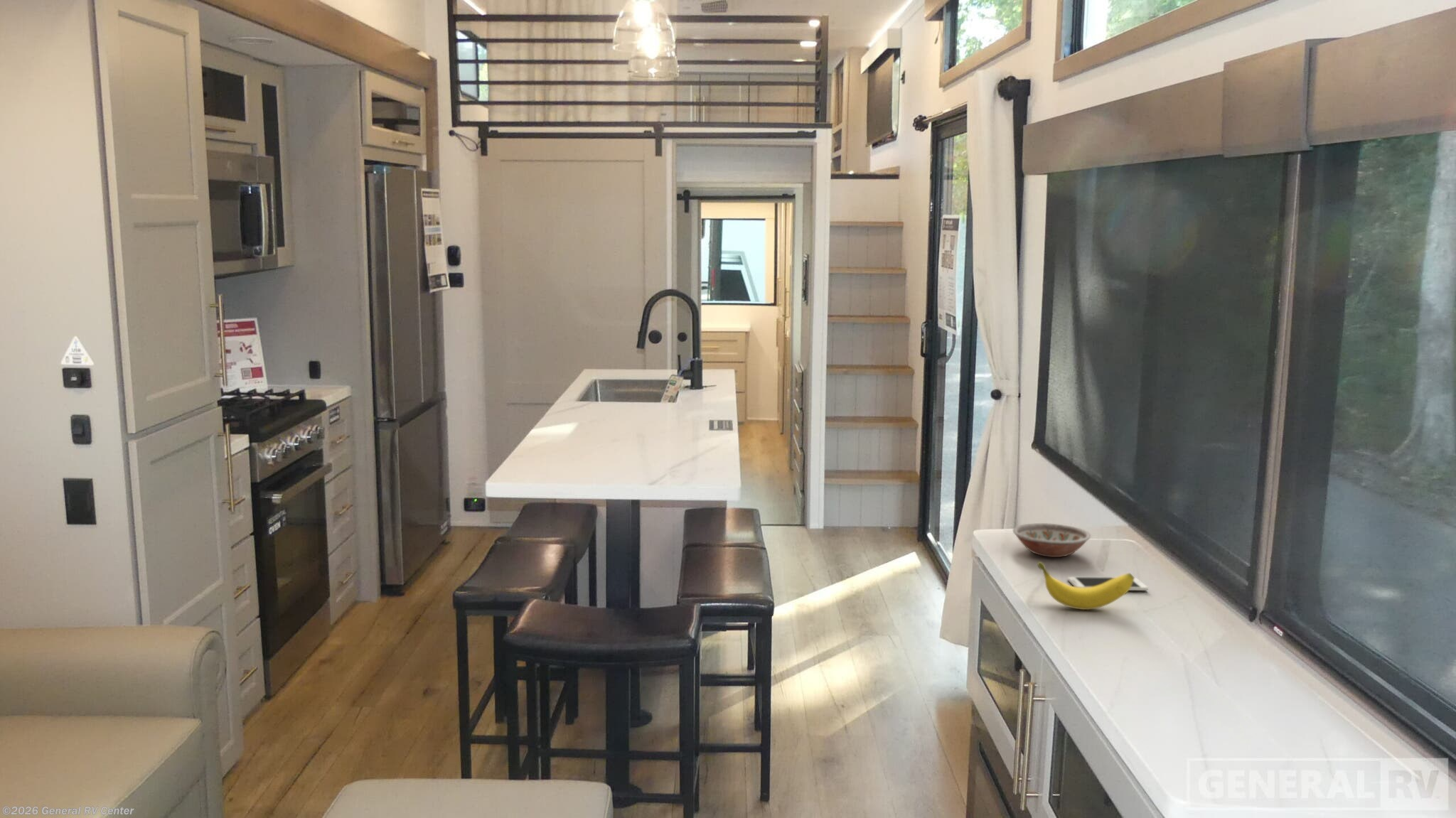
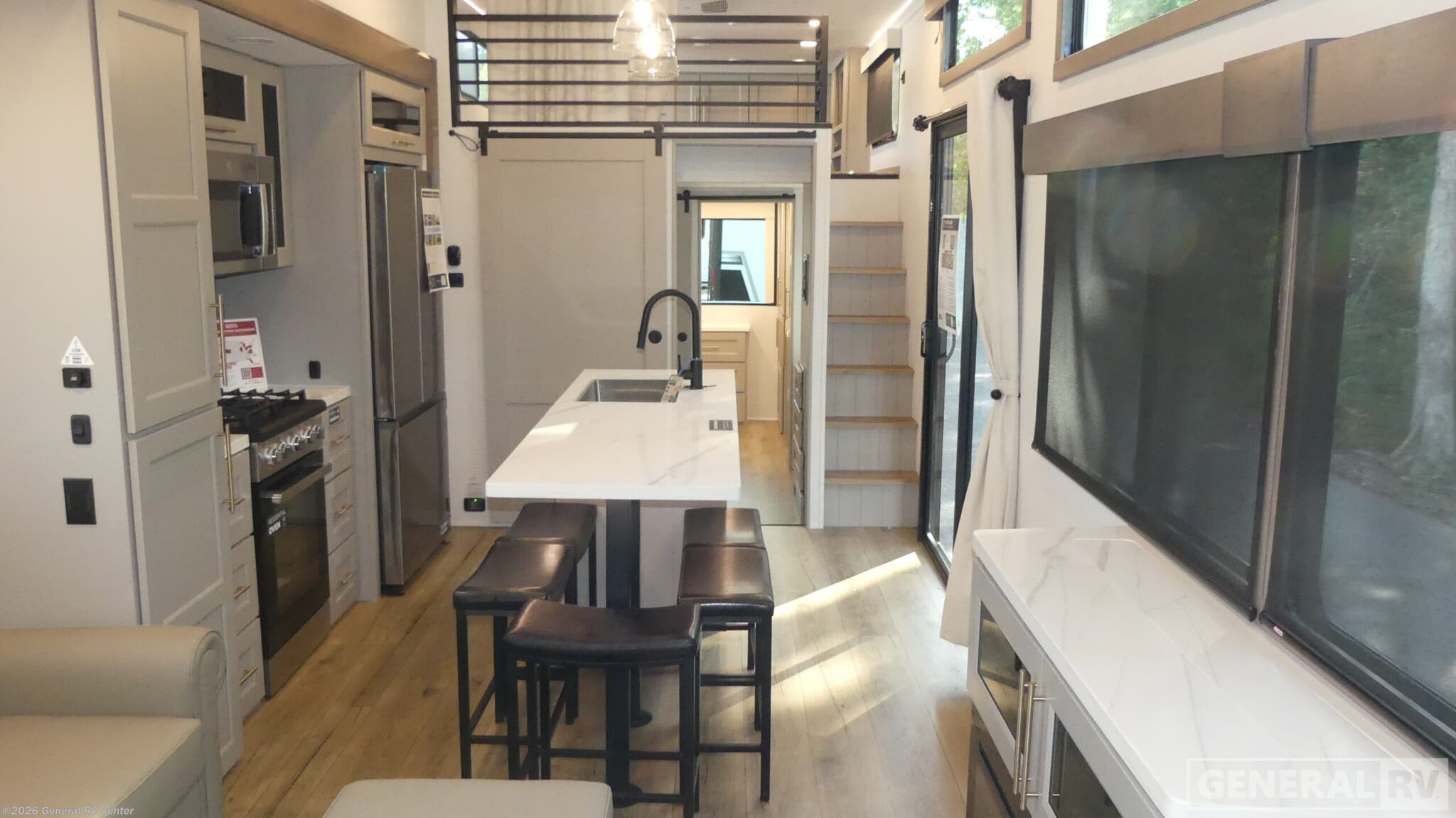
- bowl (1051, 542)
- smartphone (1106, 581)
- banana (1084, 588)
